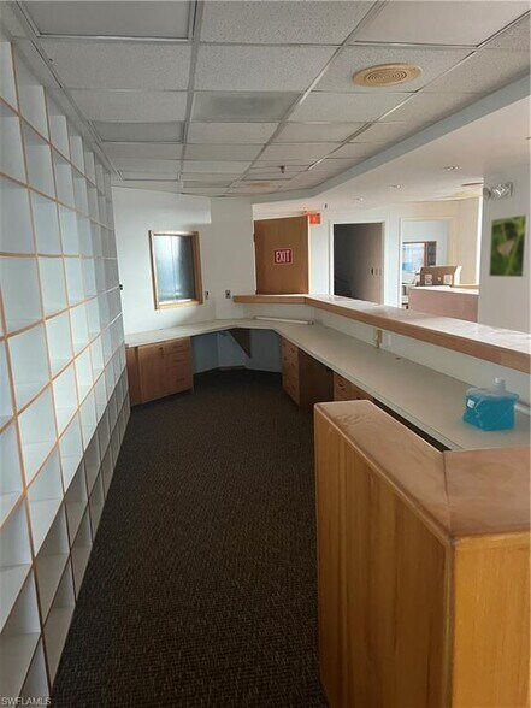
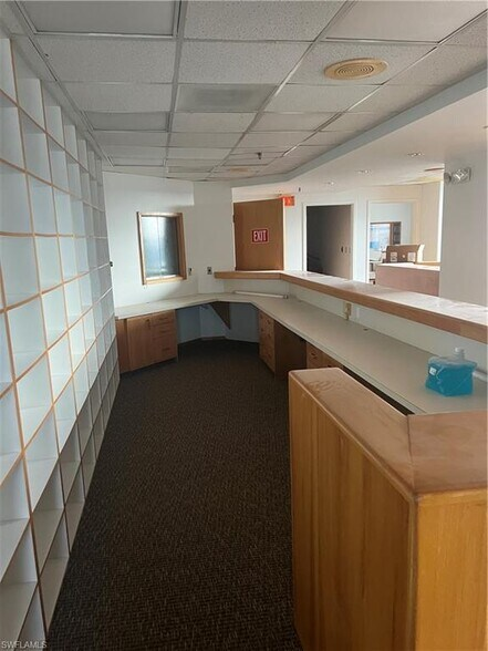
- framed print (507, 247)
